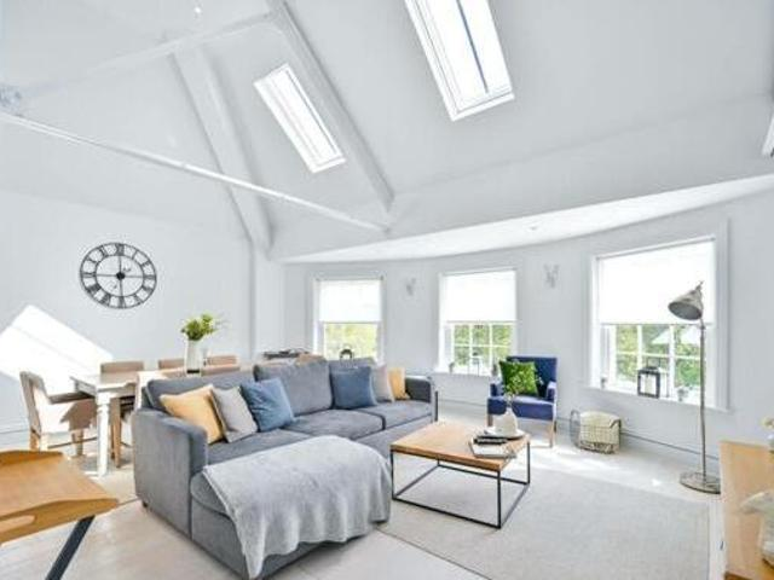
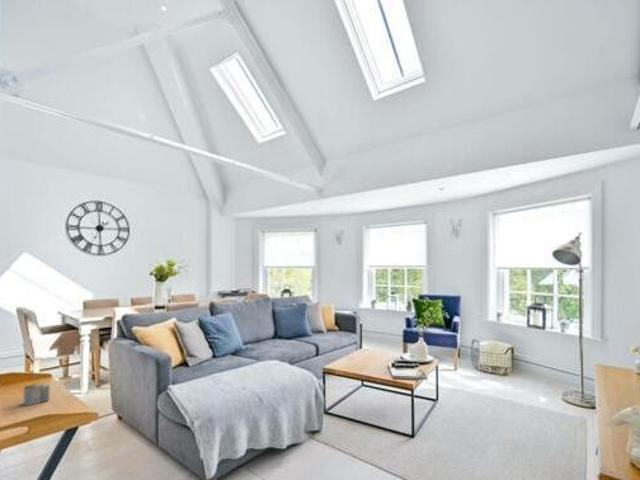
+ architectural model (36, 386)
